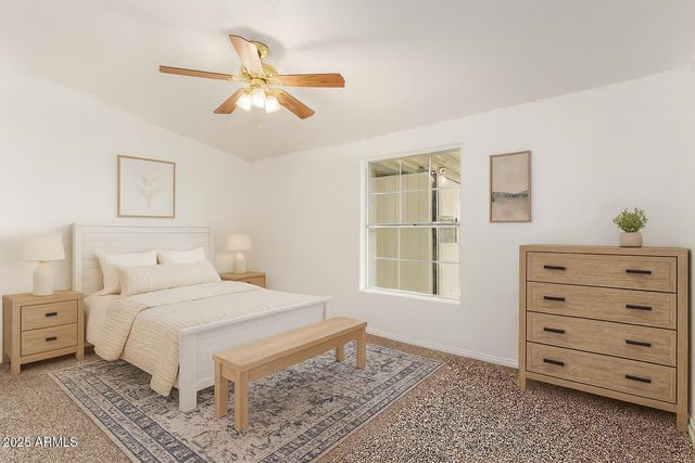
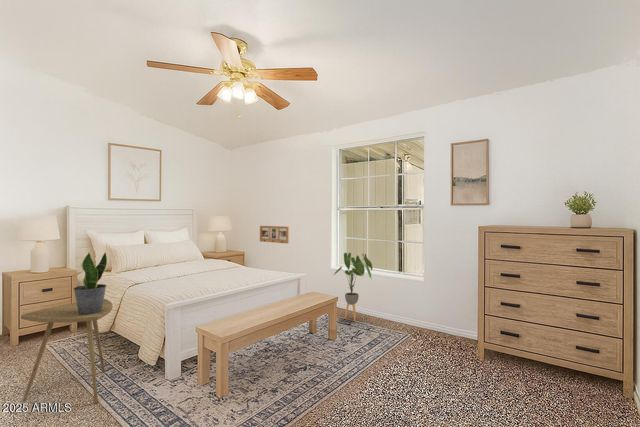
+ house plant (354, 285)
+ side table (89, 351)
+ picture frame (273, 234)
+ potted plant (90, 281)
